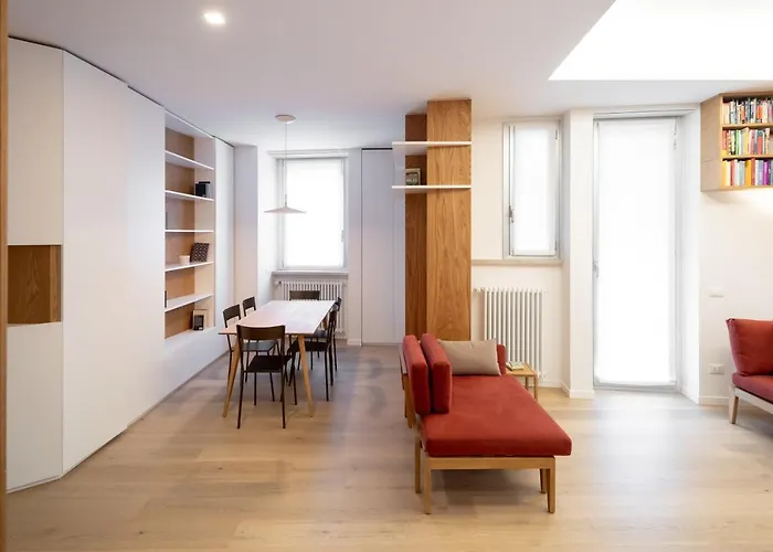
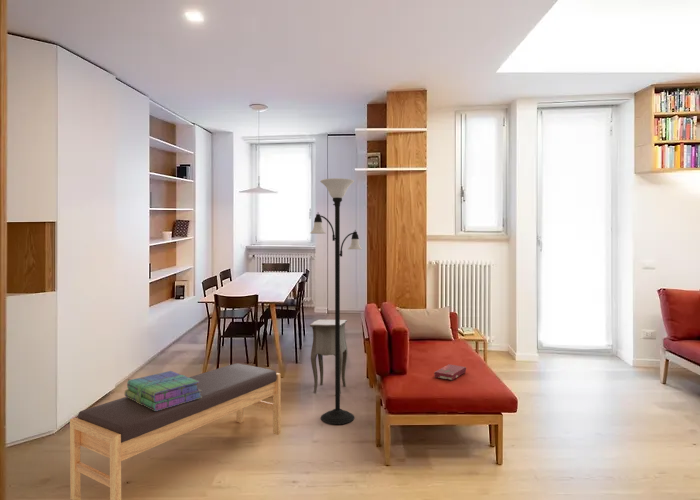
+ stack of books (163, 388)
+ book (450, 371)
+ bench (191, 426)
+ side table (329, 354)
+ floor lamp (337, 299)
